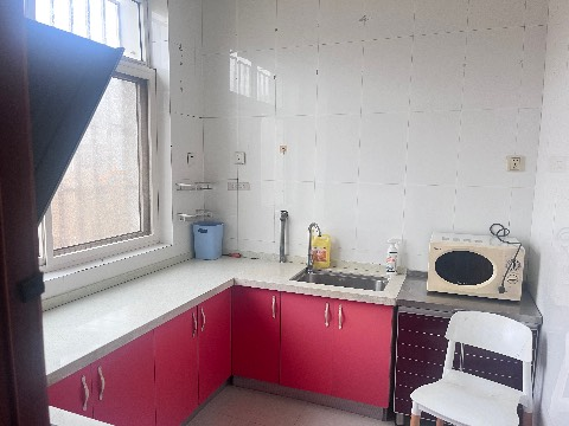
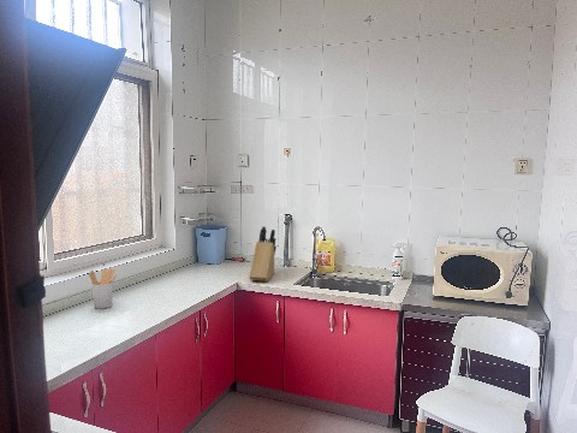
+ utensil holder (105, 286)
+ knife block (263, 251)
